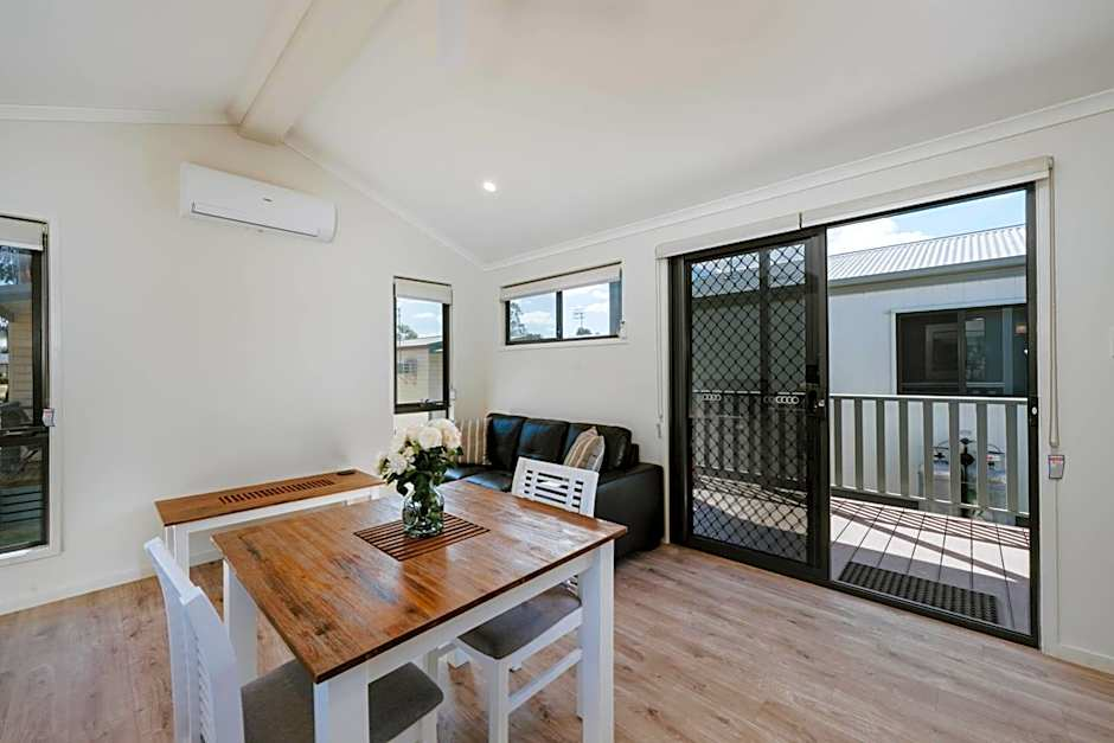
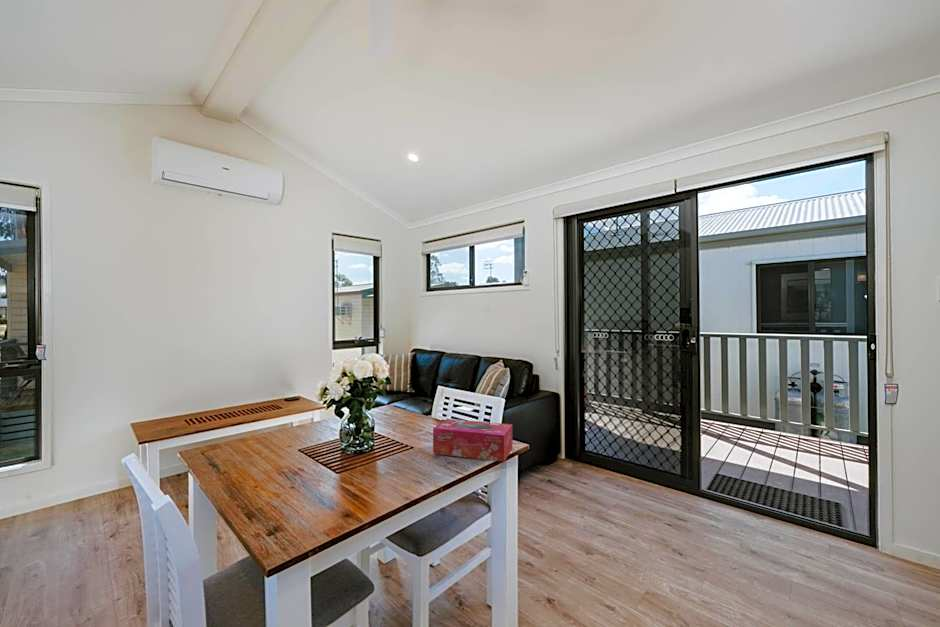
+ tissue box (473, 438)
